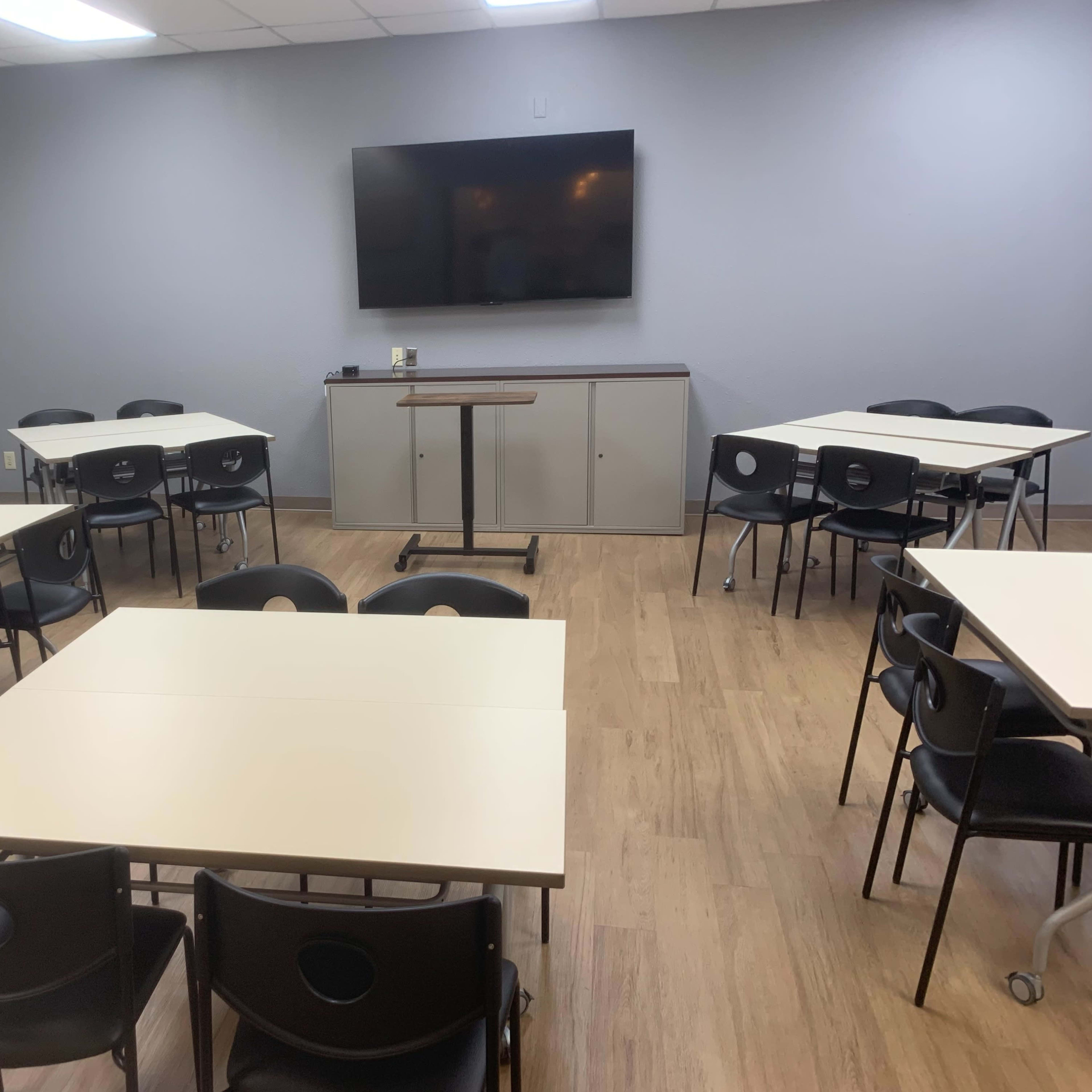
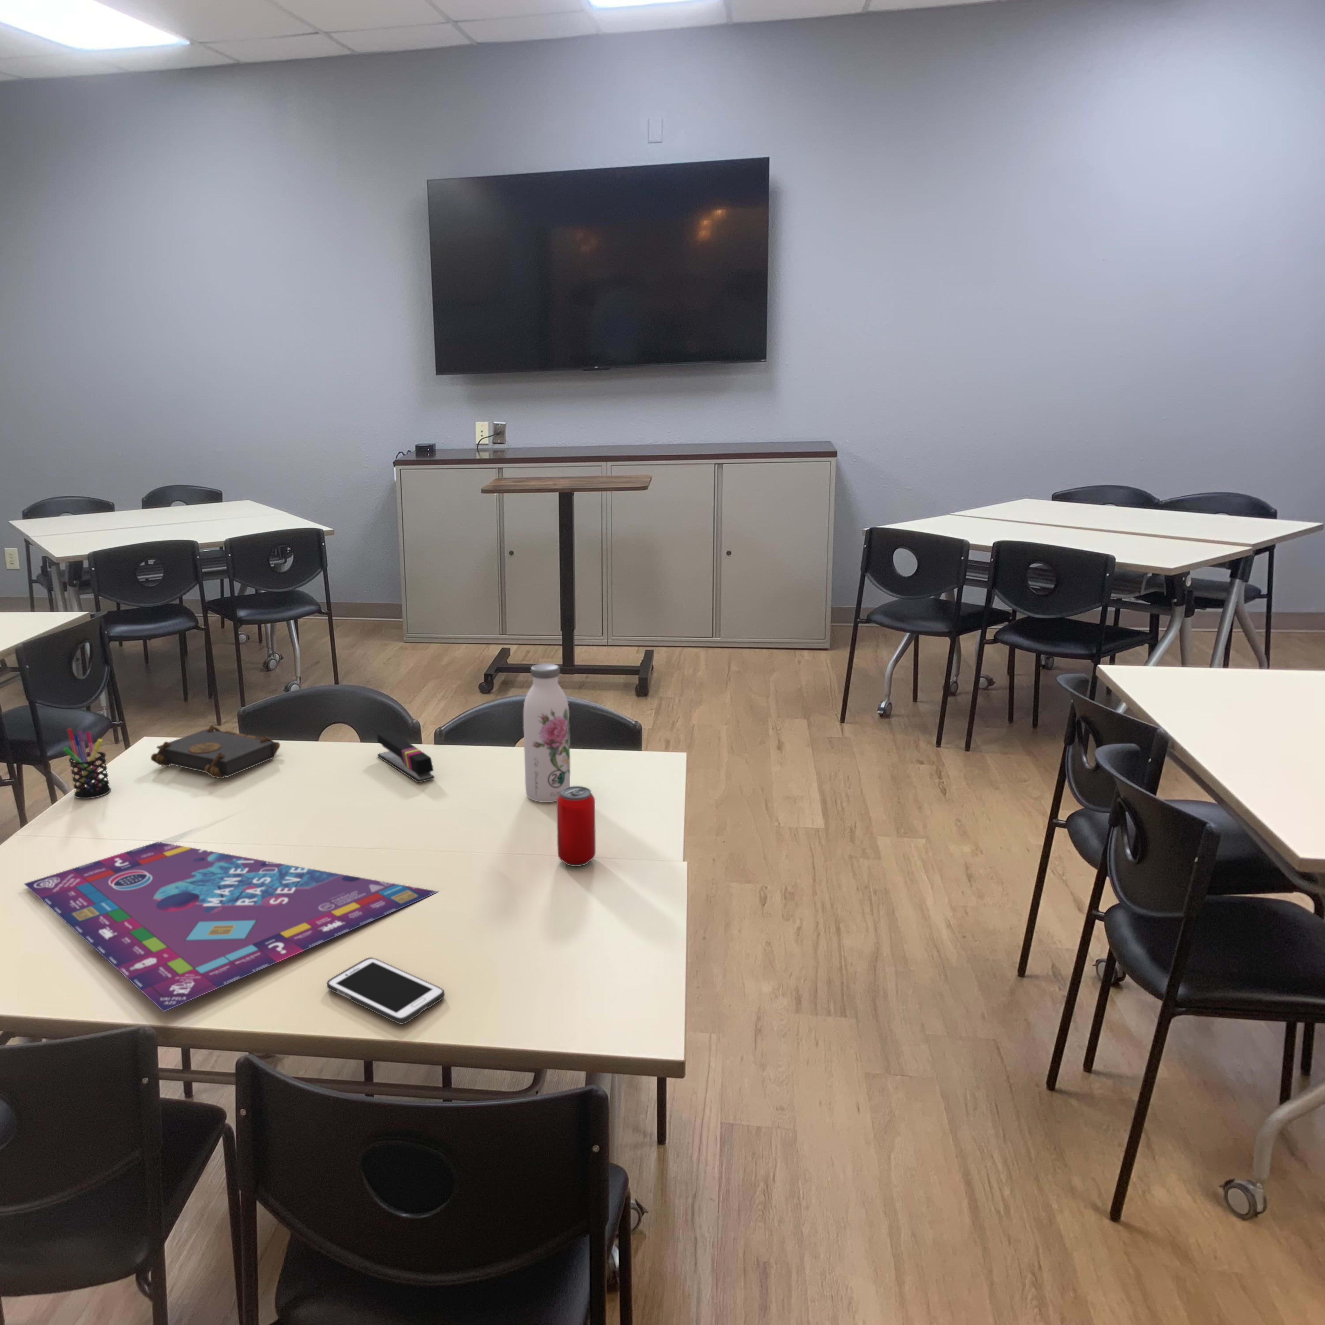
+ stapler (404, 755)
+ water bottle (546, 730)
+ gameboard (256, 878)
+ cell phone (385, 989)
+ pen holder (84, 762)
+ can (576, 826)
+ book (217, 750)
